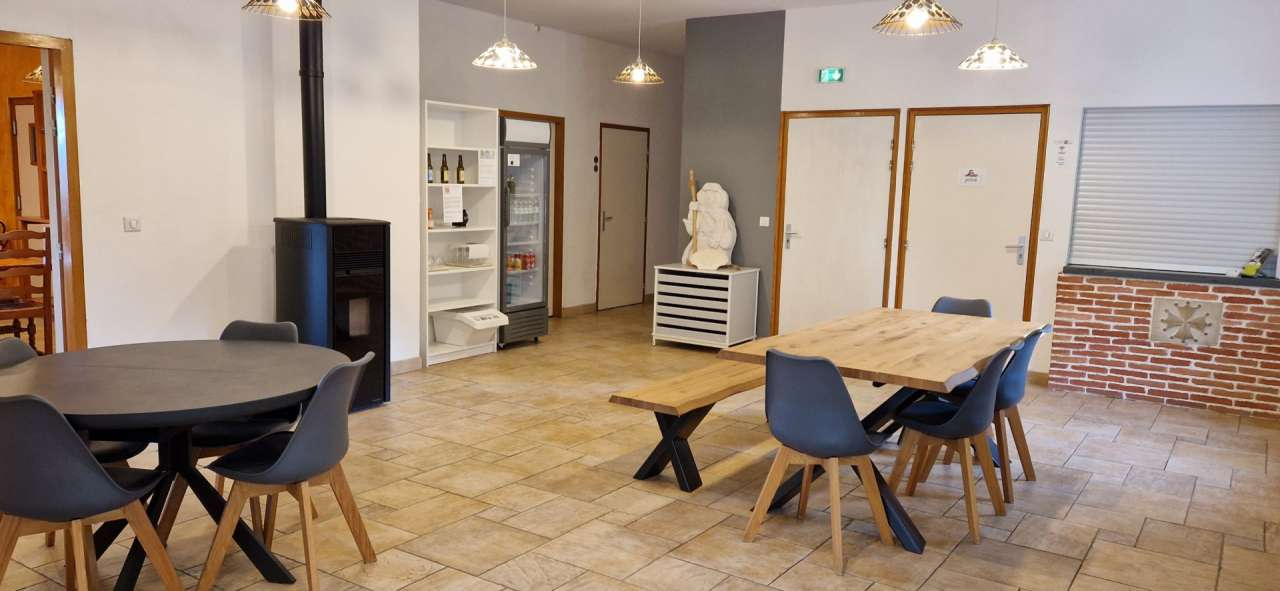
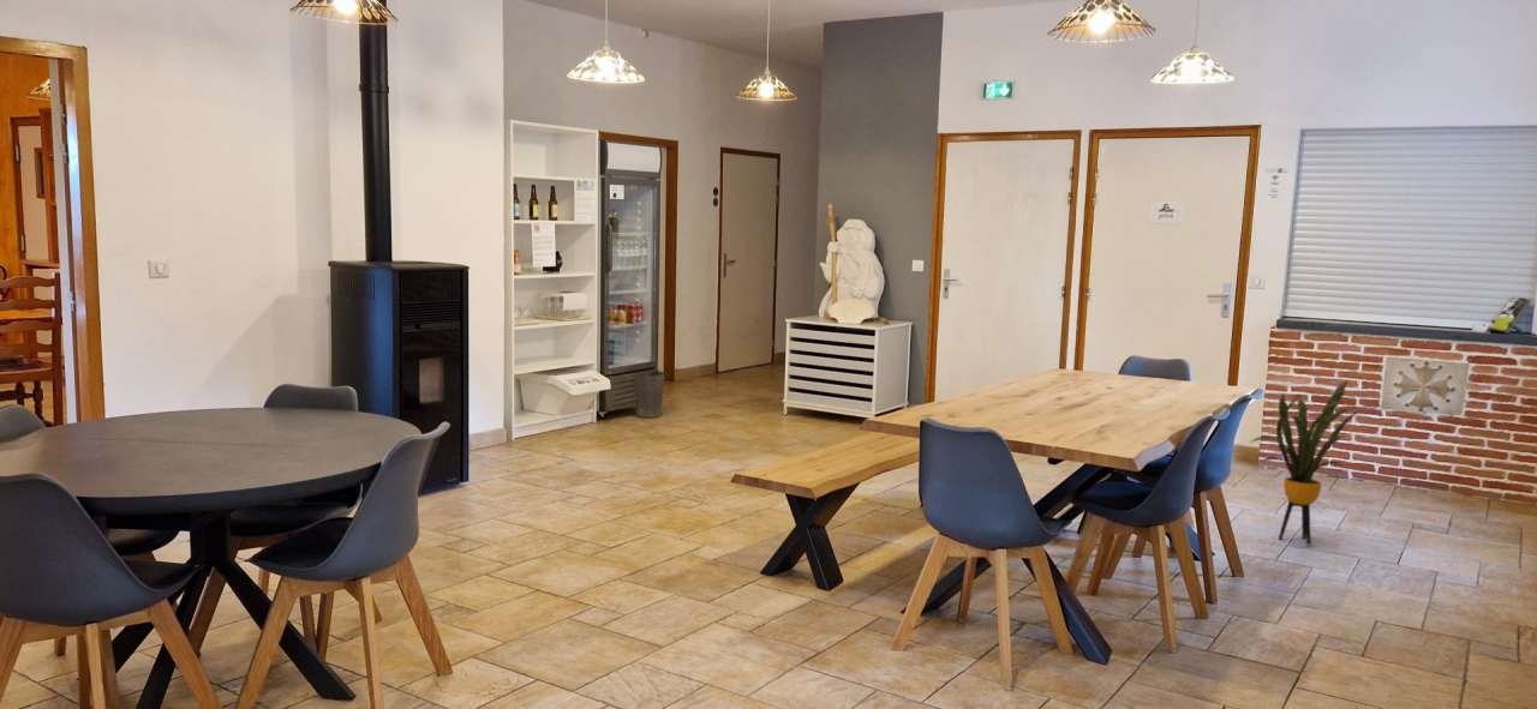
+ waste basket (648, 393)
+ house plant (1314, 463)
